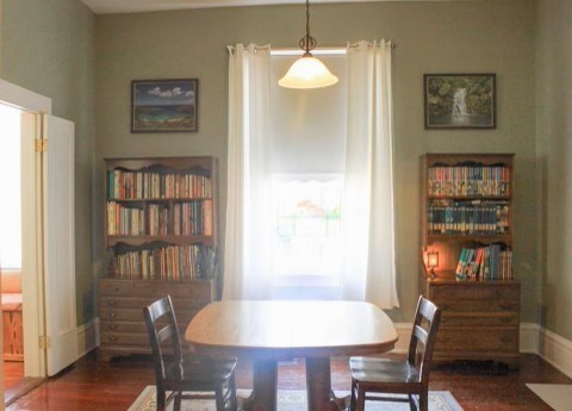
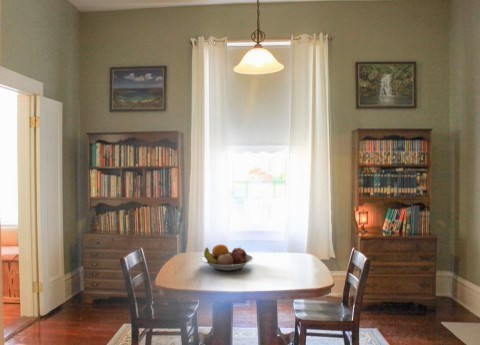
+ fruit bowl (227, 255)
